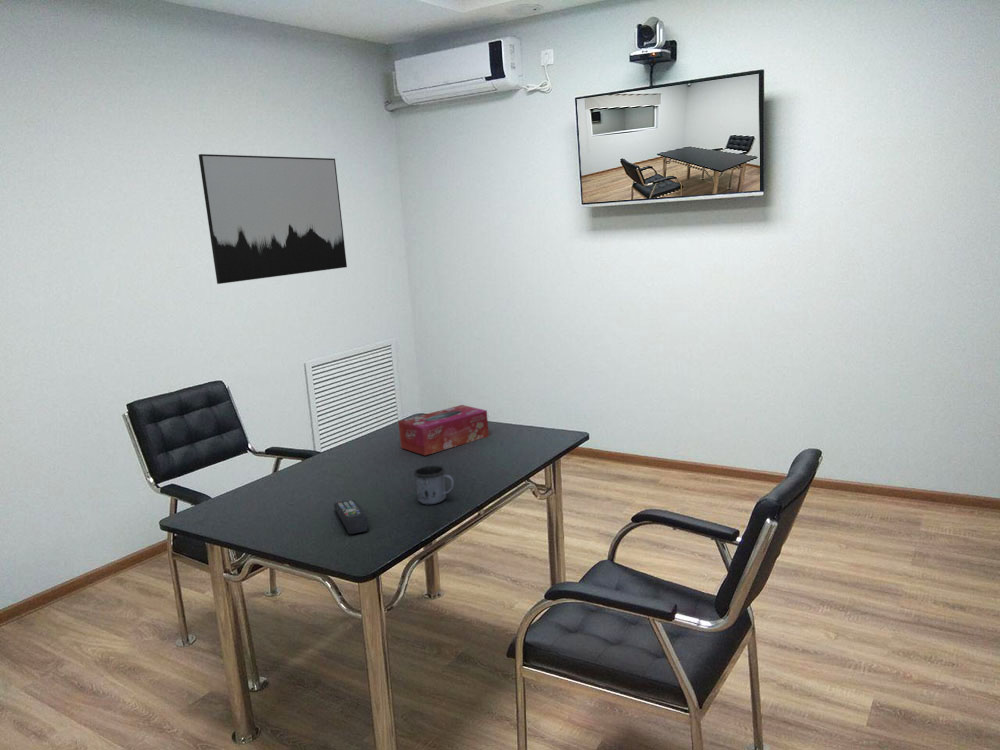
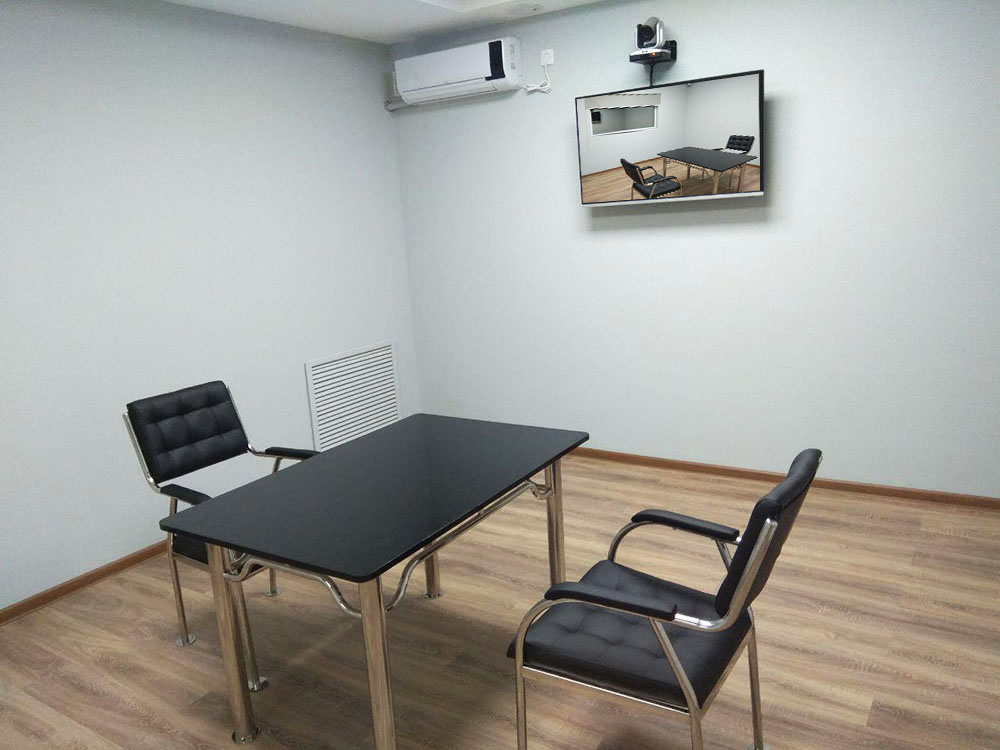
- tissue box (444, 428)
- remote control (350, 514)
- mug (435, 485)
- wall art (280, 216)
